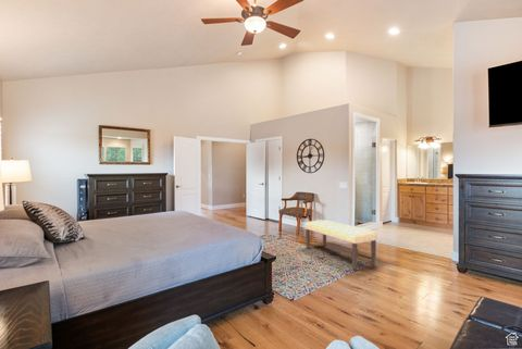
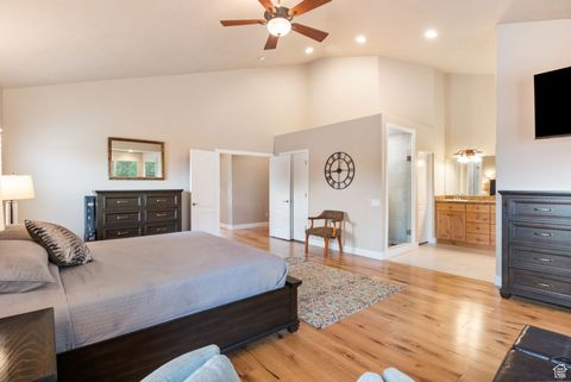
- bench (338, 238)
